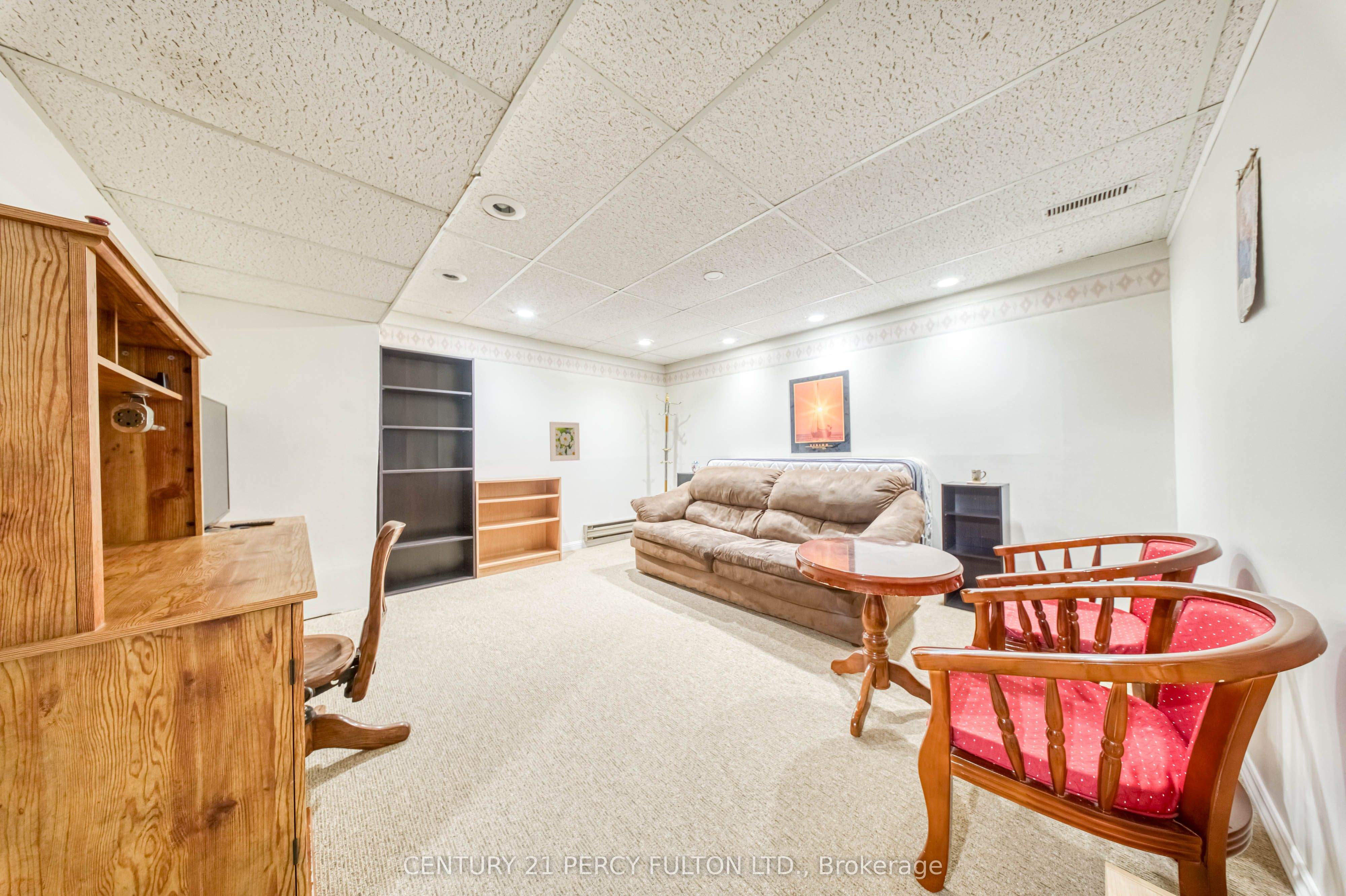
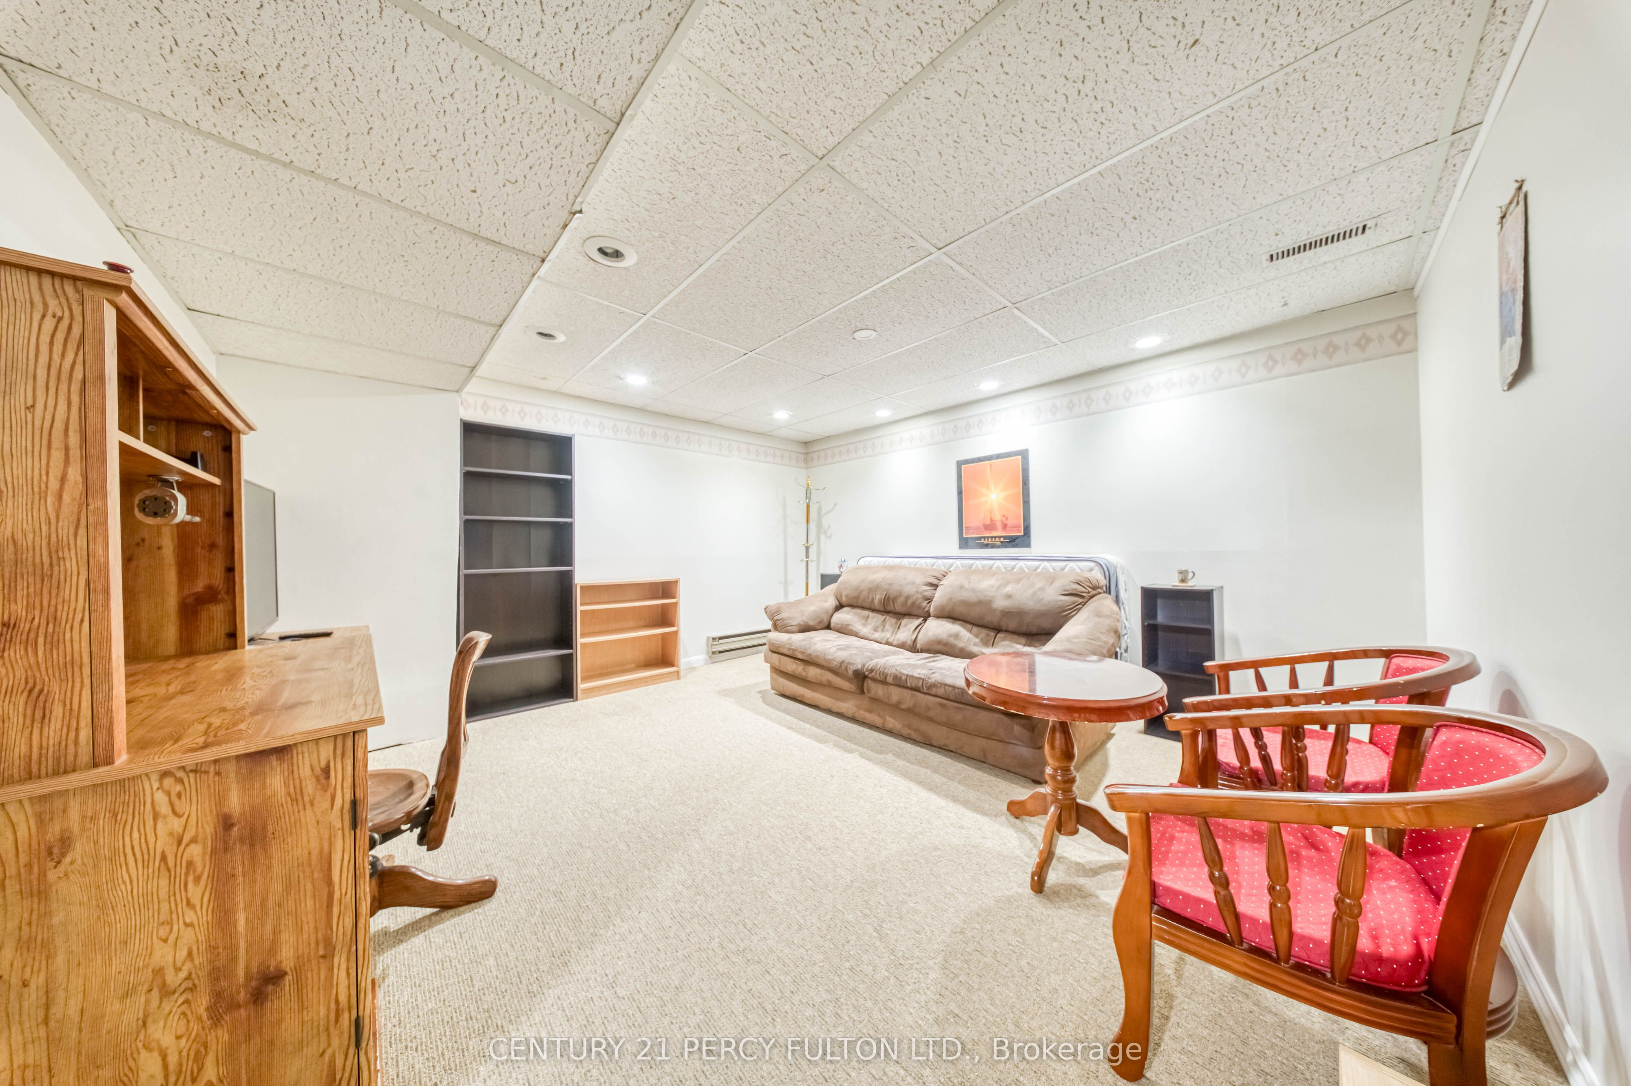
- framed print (565, 441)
